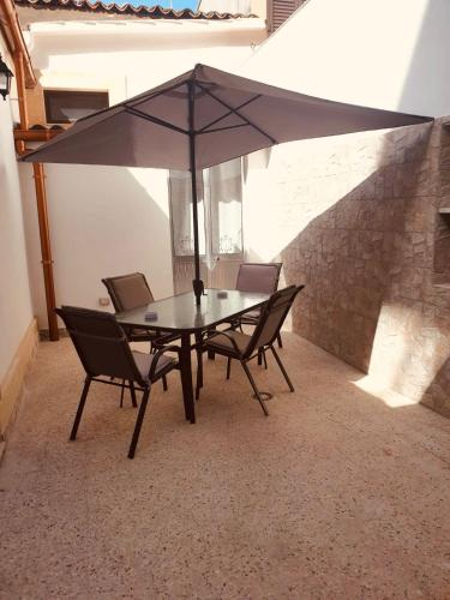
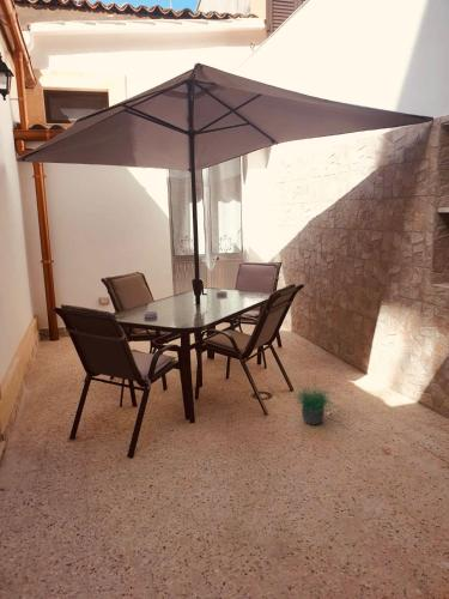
+ potted plant (314, 398)
